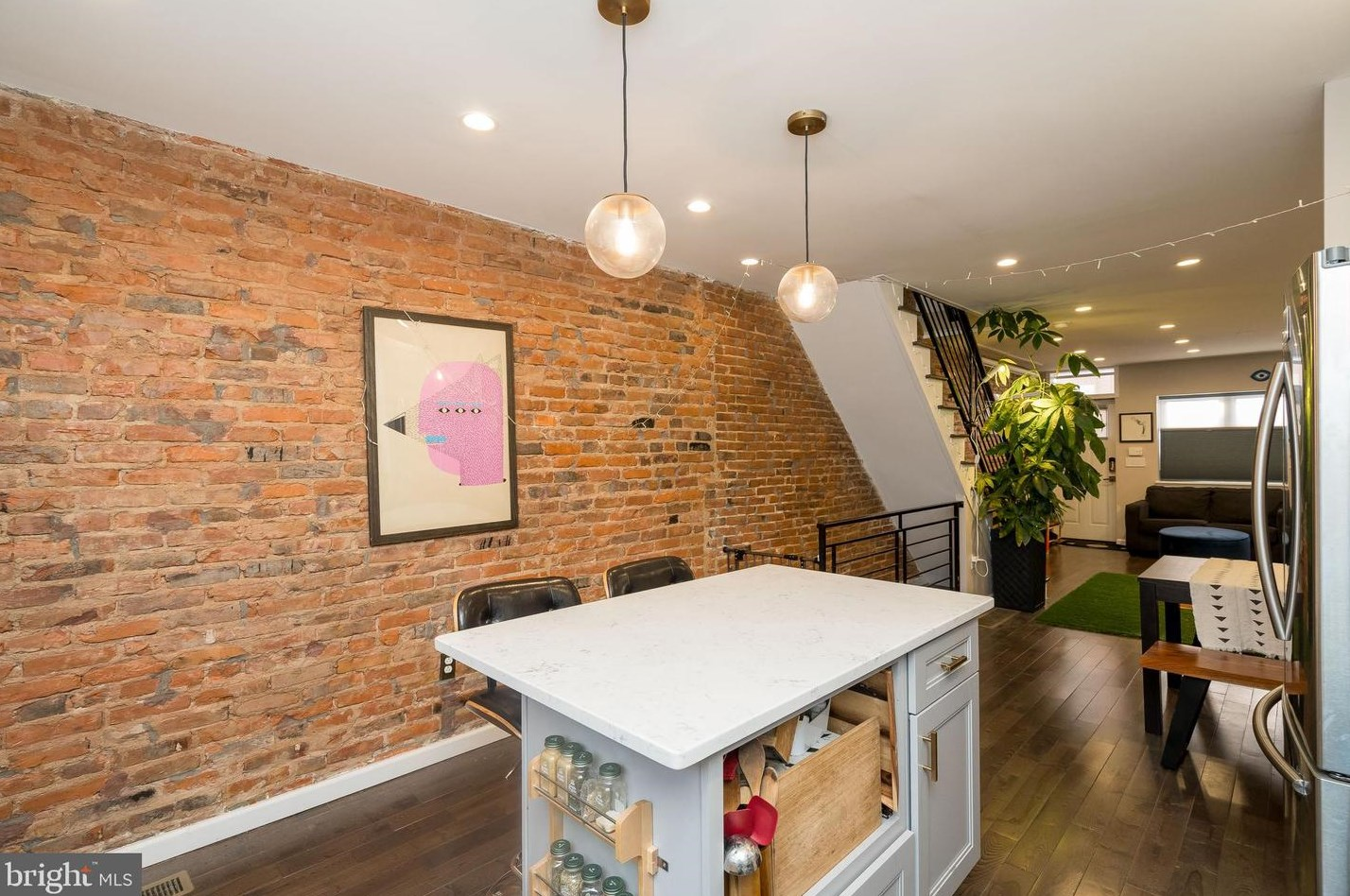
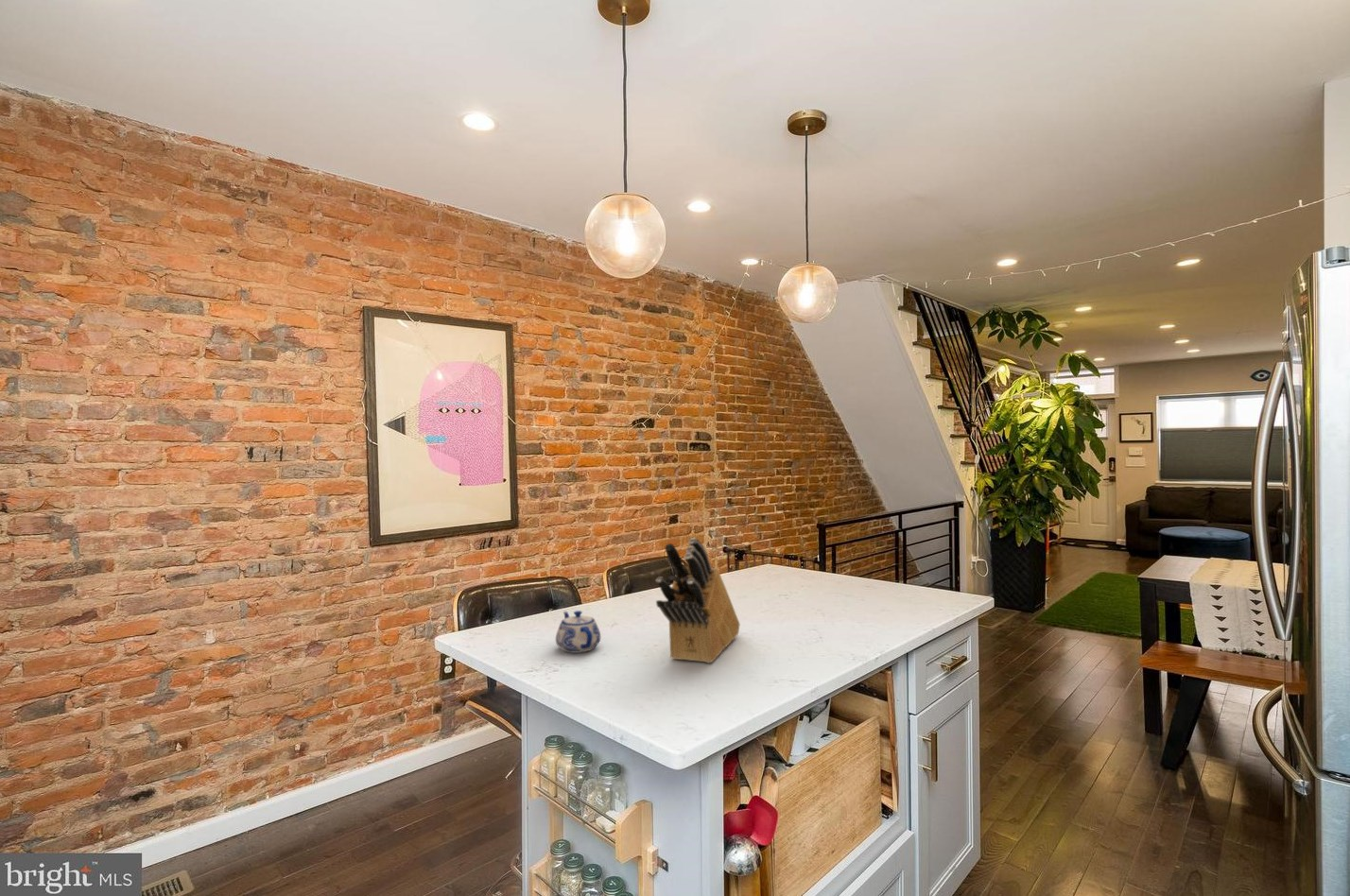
+ teapot (577, 629)
+ knife block (700, 592)
